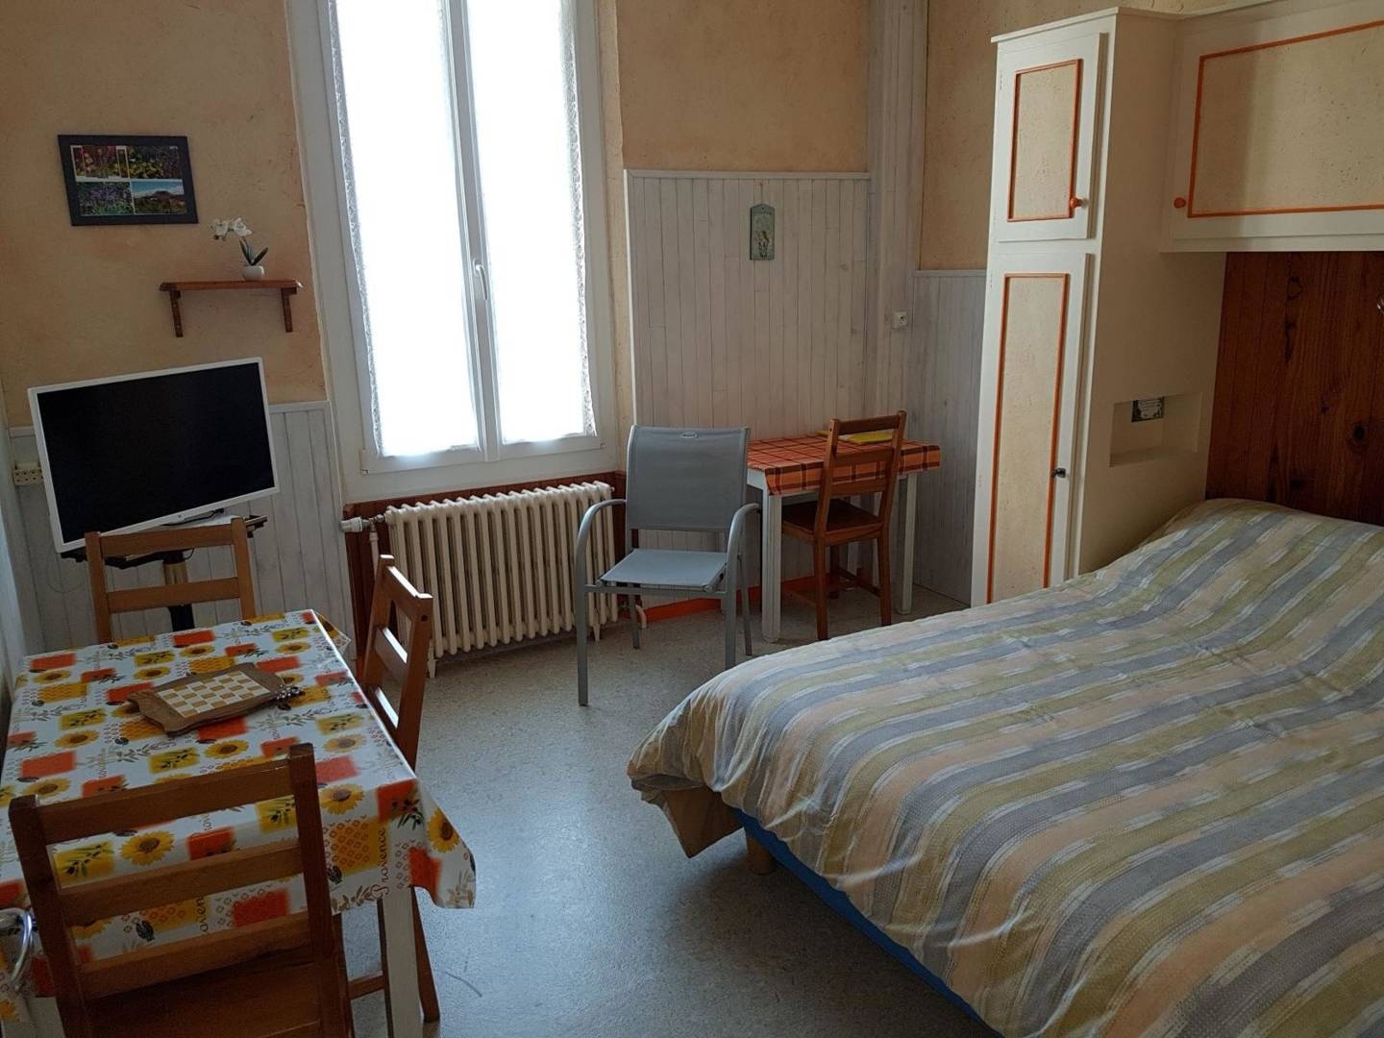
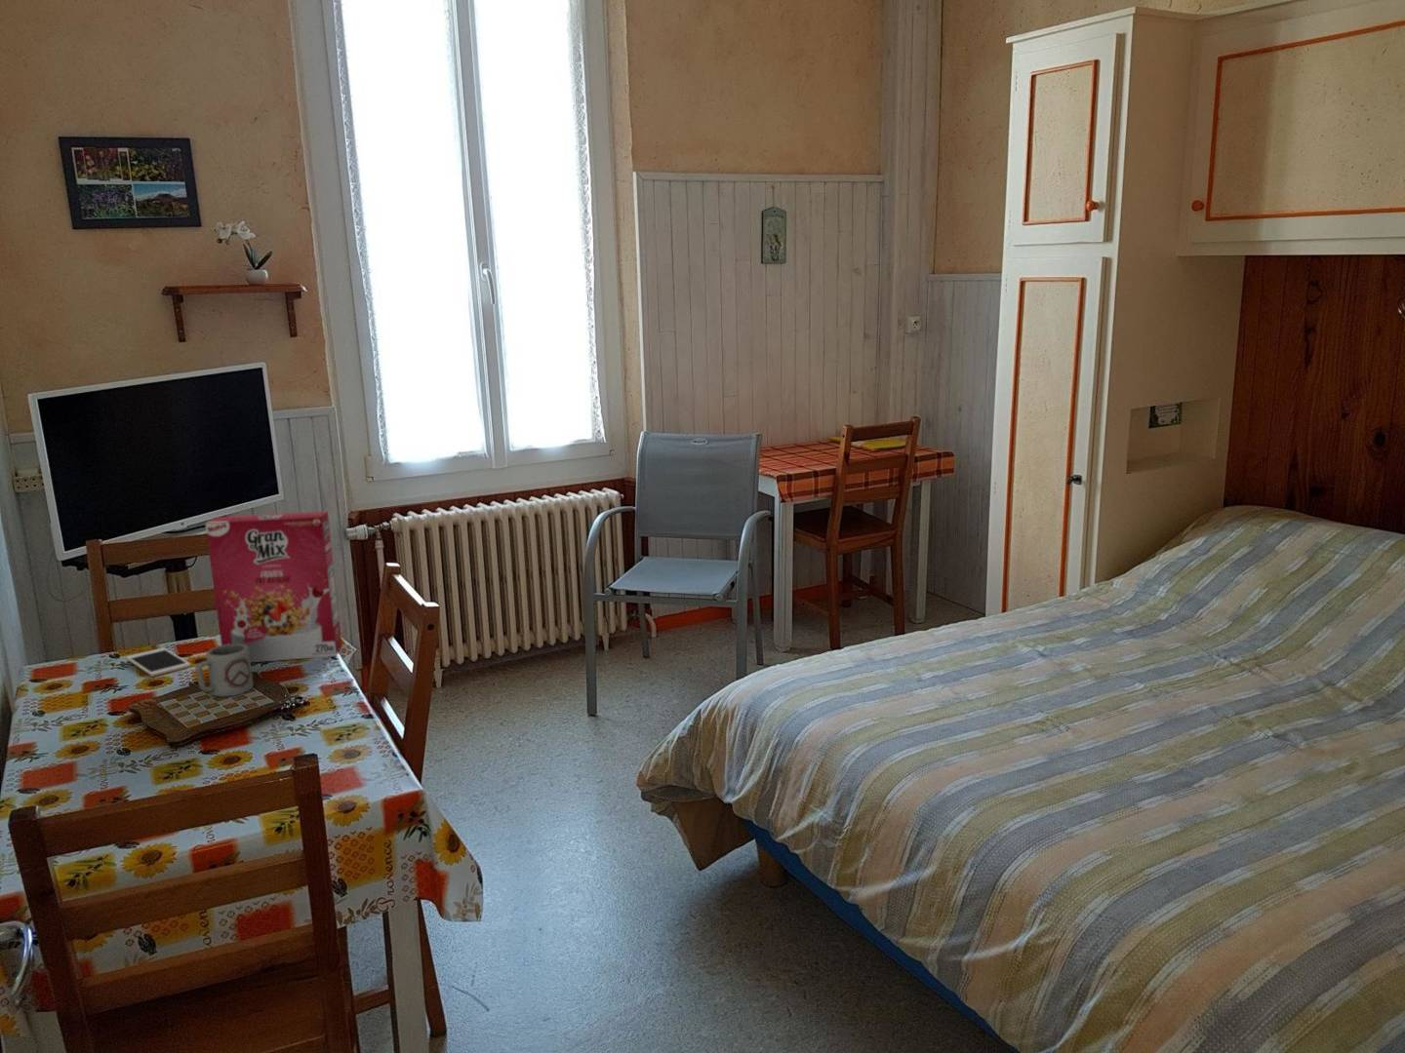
+ cell phone (158, 661)
+ cereal box (277, 587)
+ cup (223, 671)
